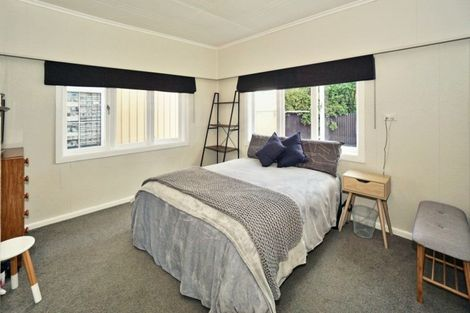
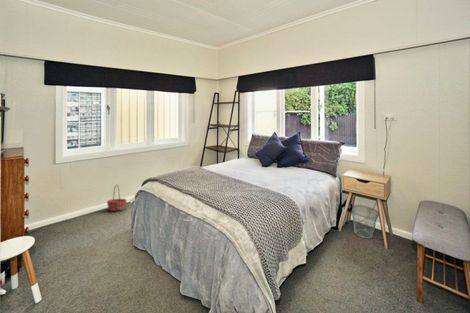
+ basket (119, 196)
